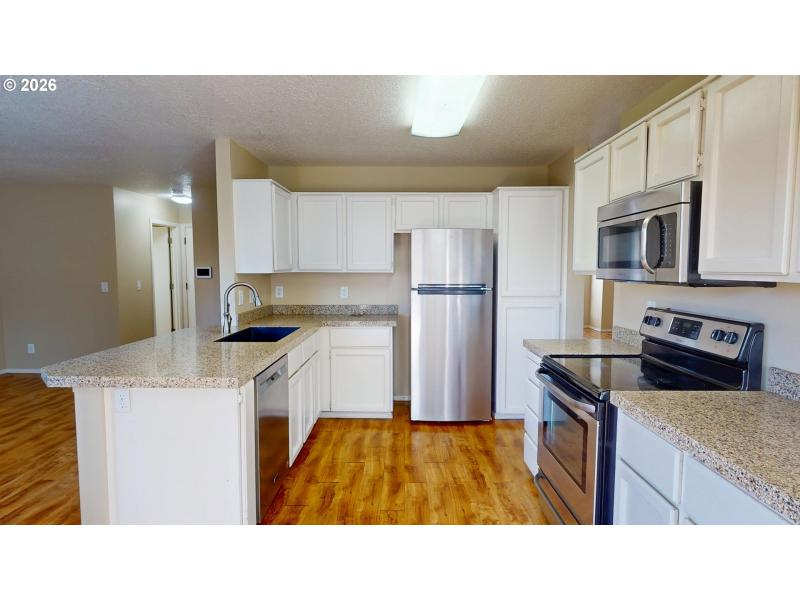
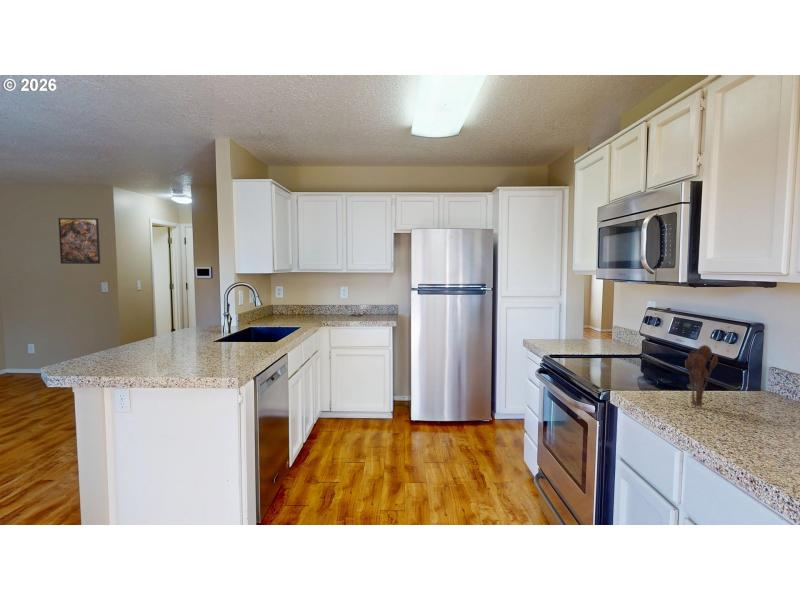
+ utensil holder (699, 376)
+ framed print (79, 241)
